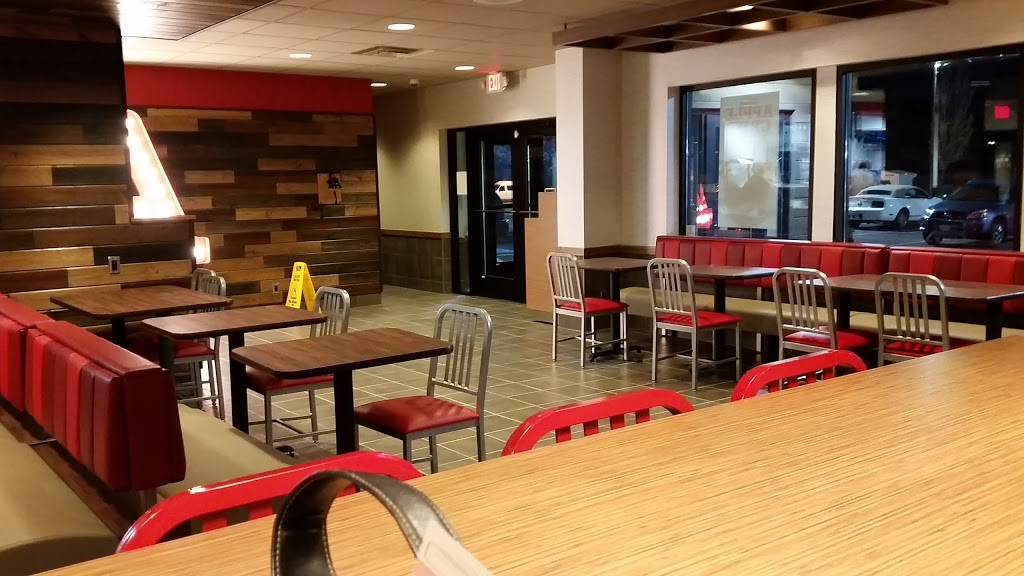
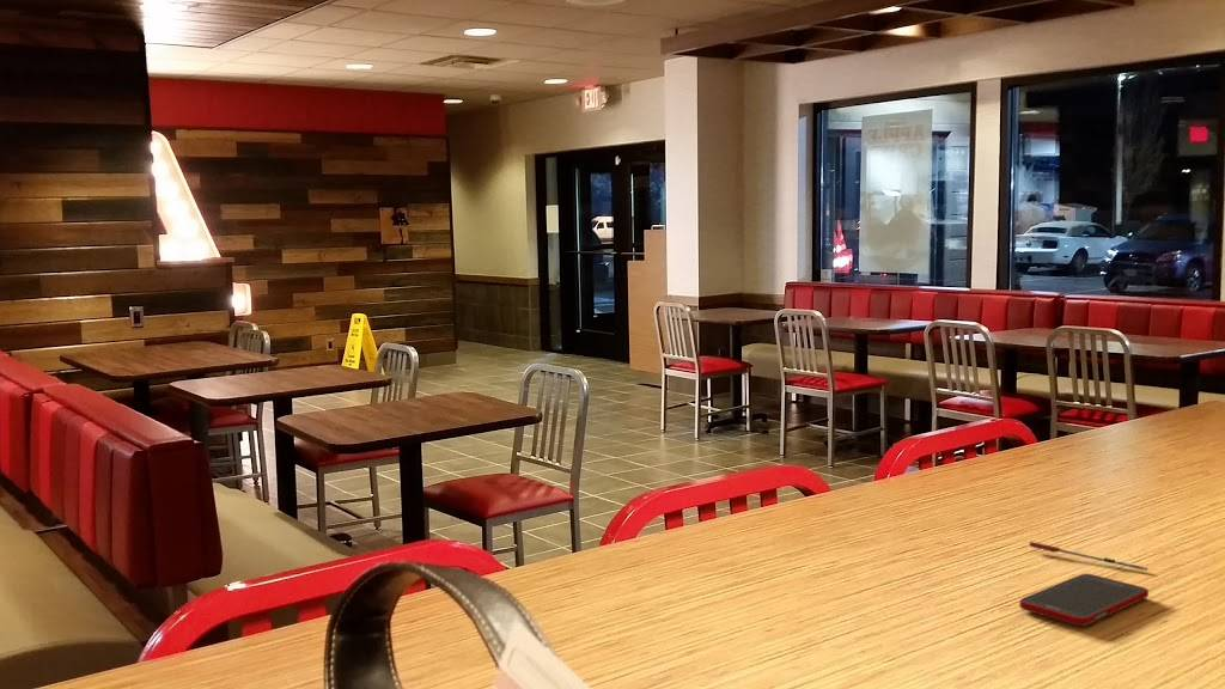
+ pen (1086, 555)
+ cell phone (1084, 598)
